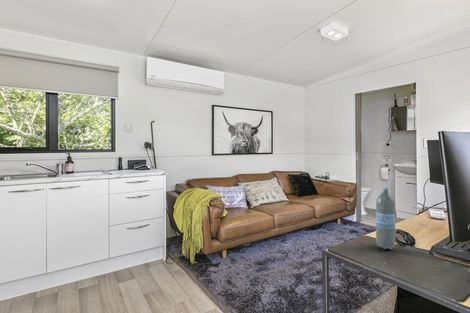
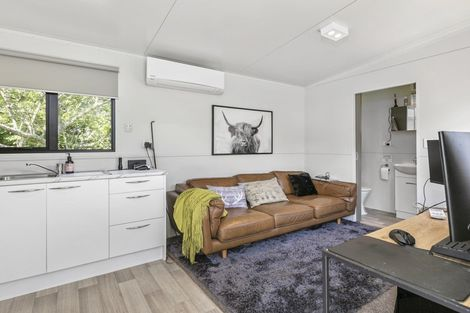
- water bottle (385, 217)
